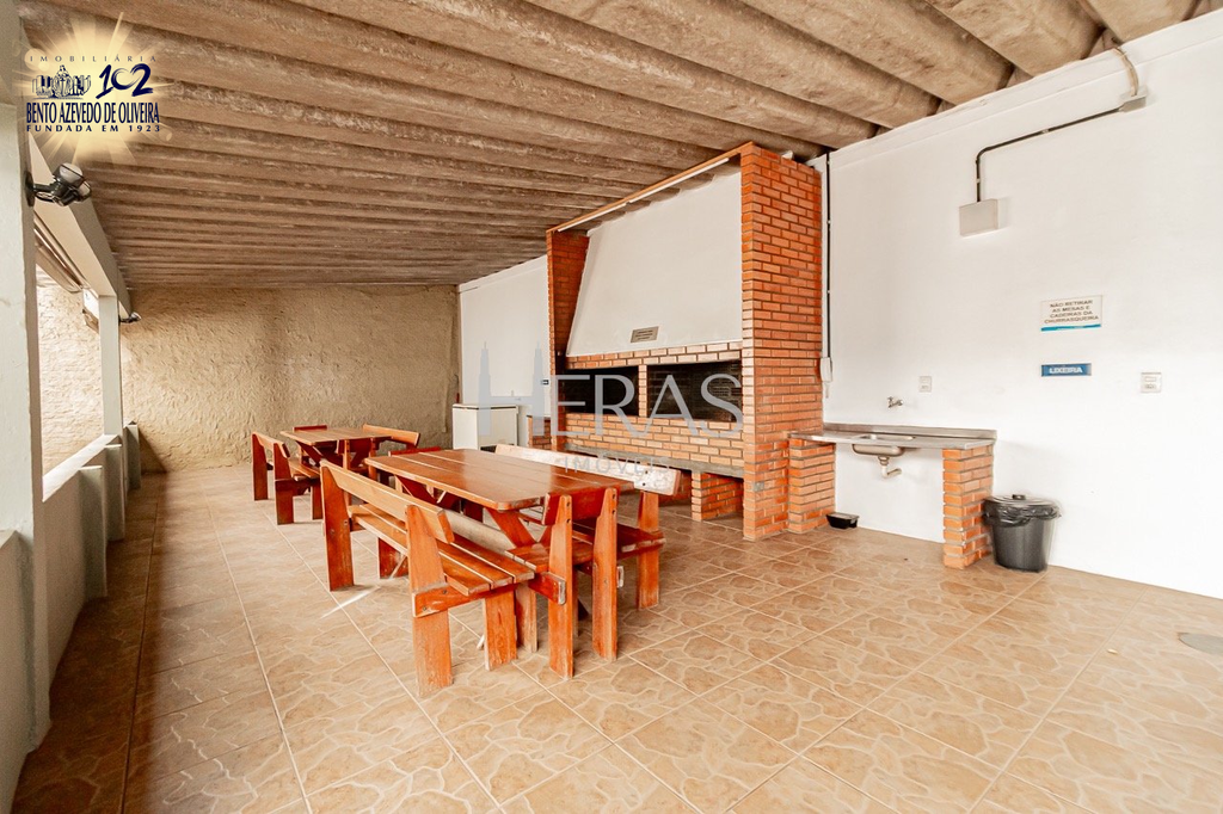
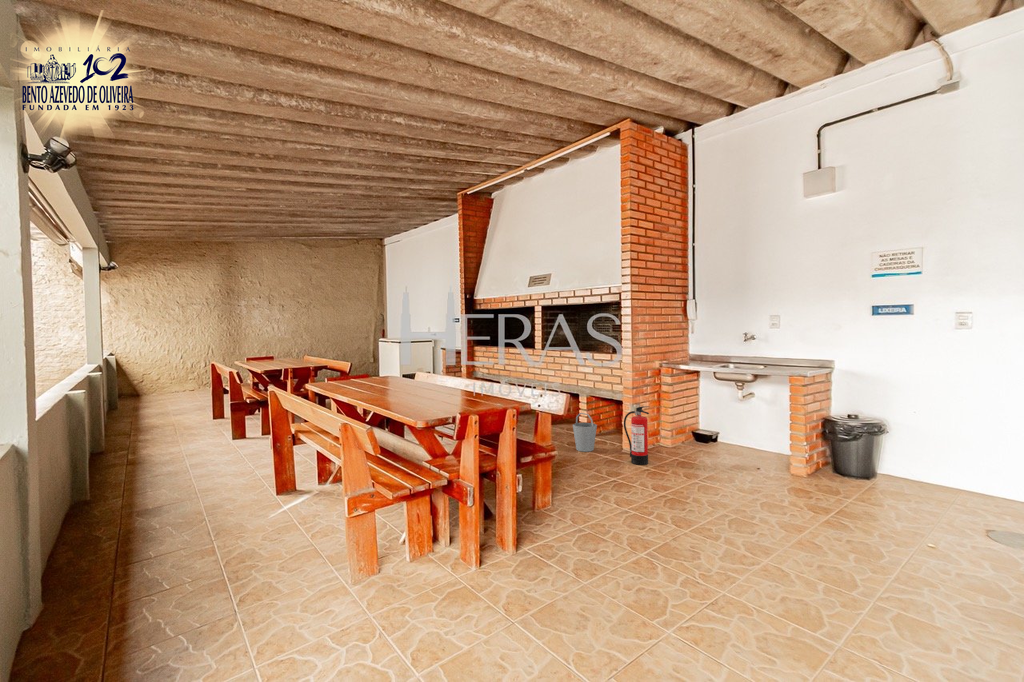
+ bucket (584, 431)
+ fire extinguisher (636, 433)
